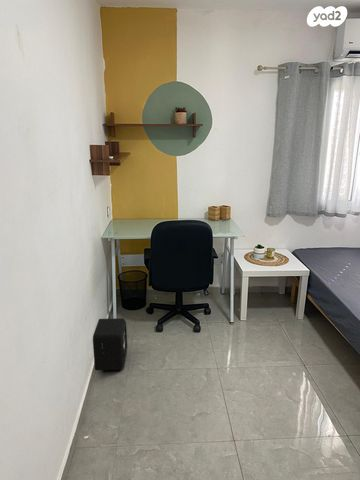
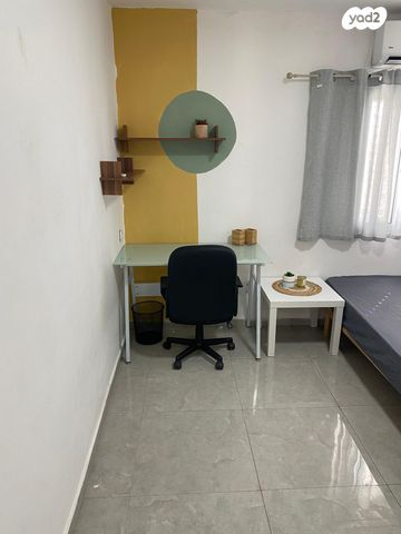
- air purifier (111, 343)
